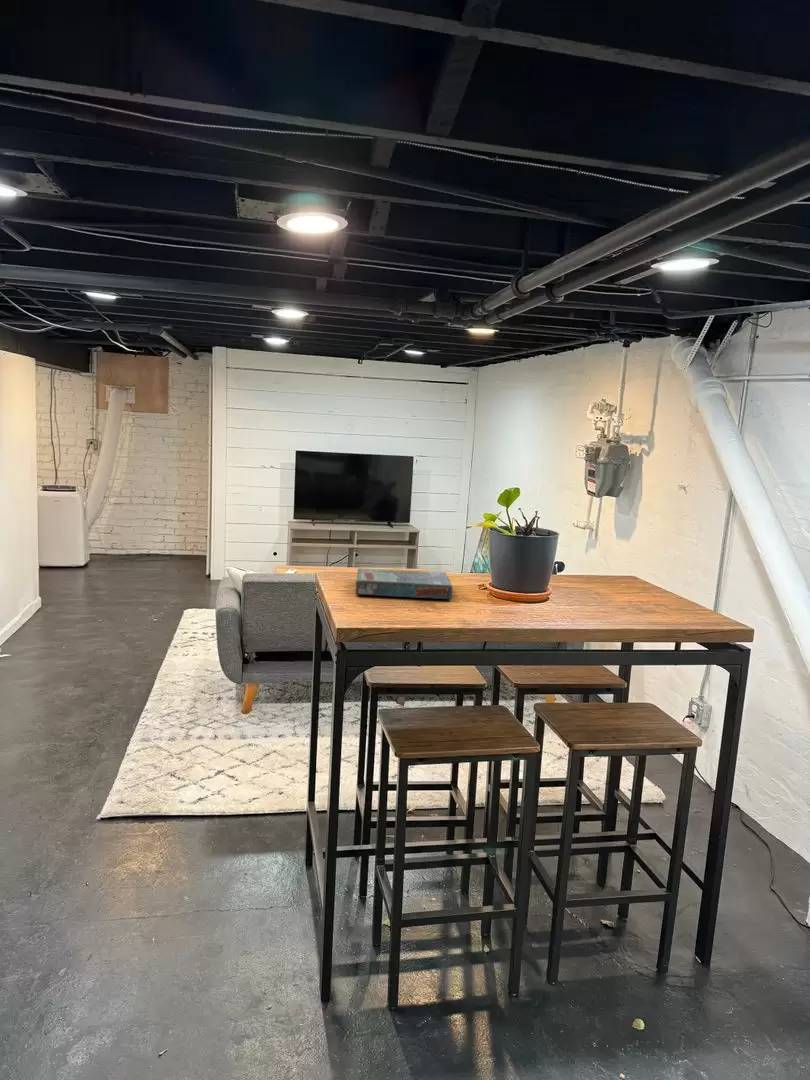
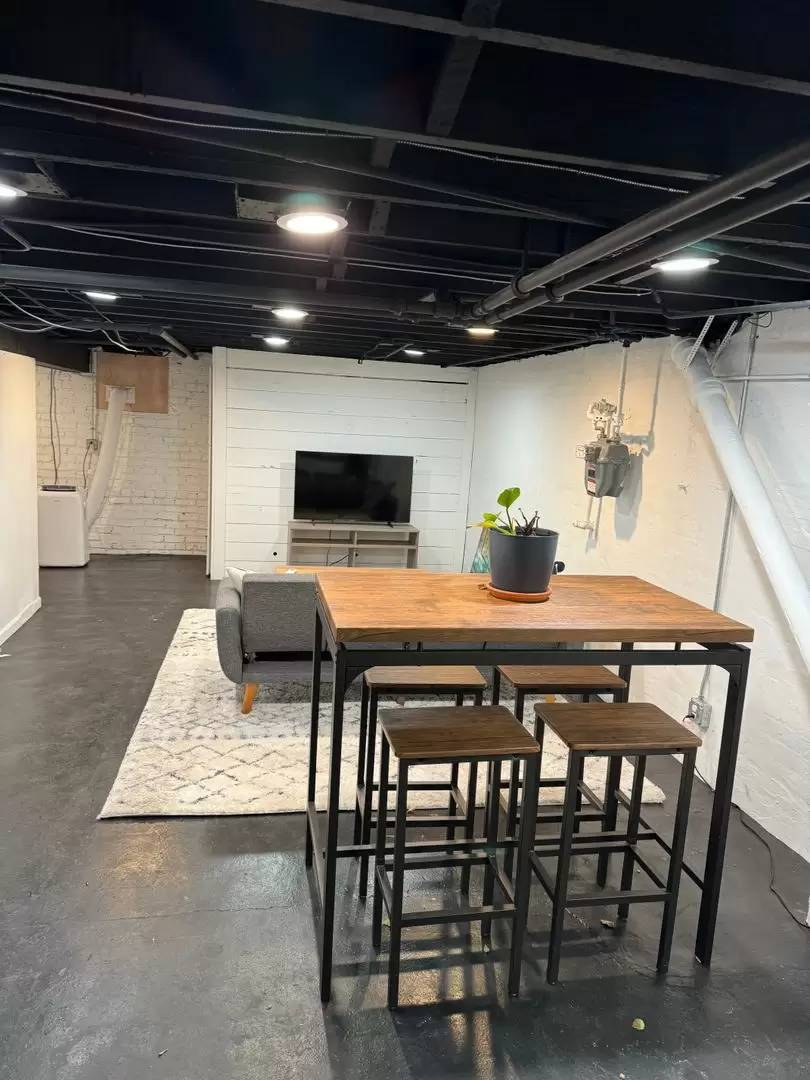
- board game (402, 583)
